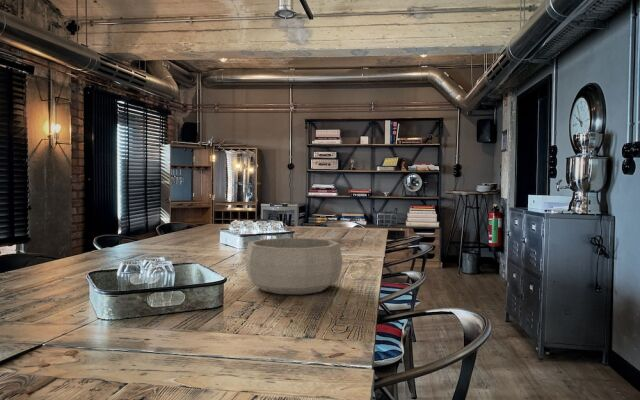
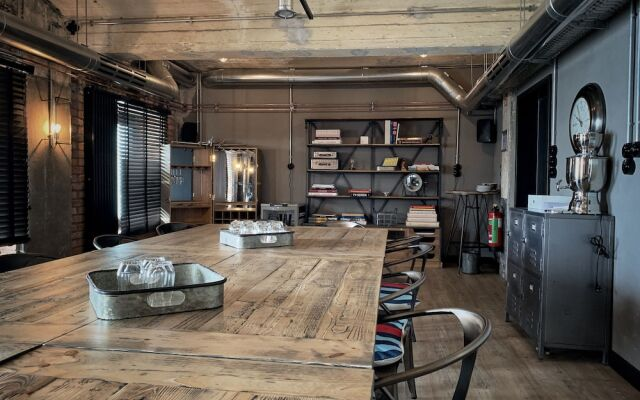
- decorative bowl (293, 264)
